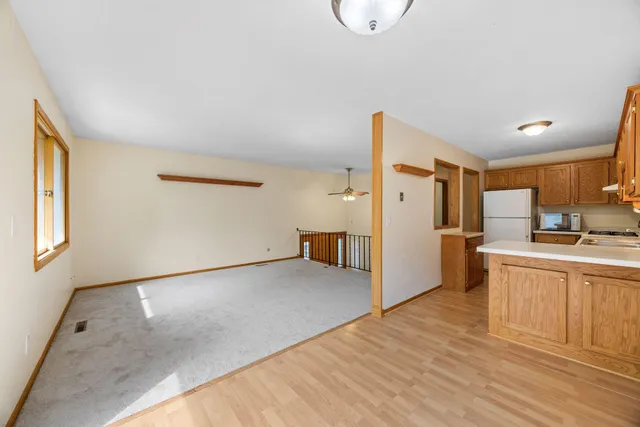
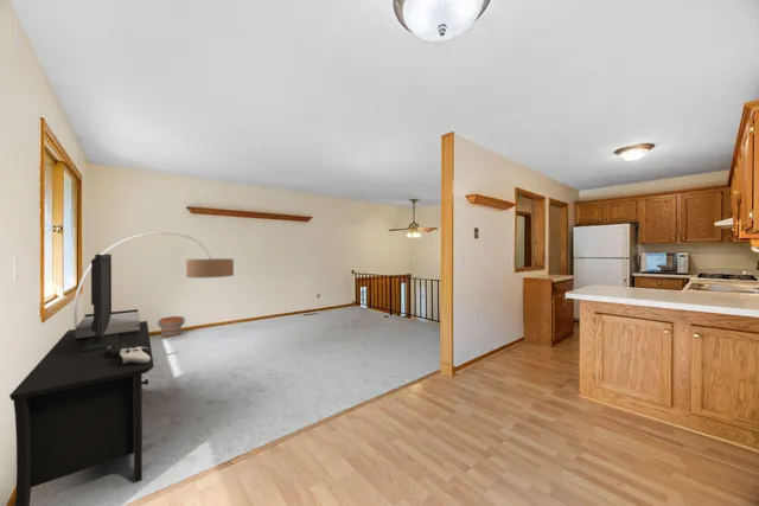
+ bucket (171, 326)
+ floor lamp (186, 276)
+ media console (102, 344)
